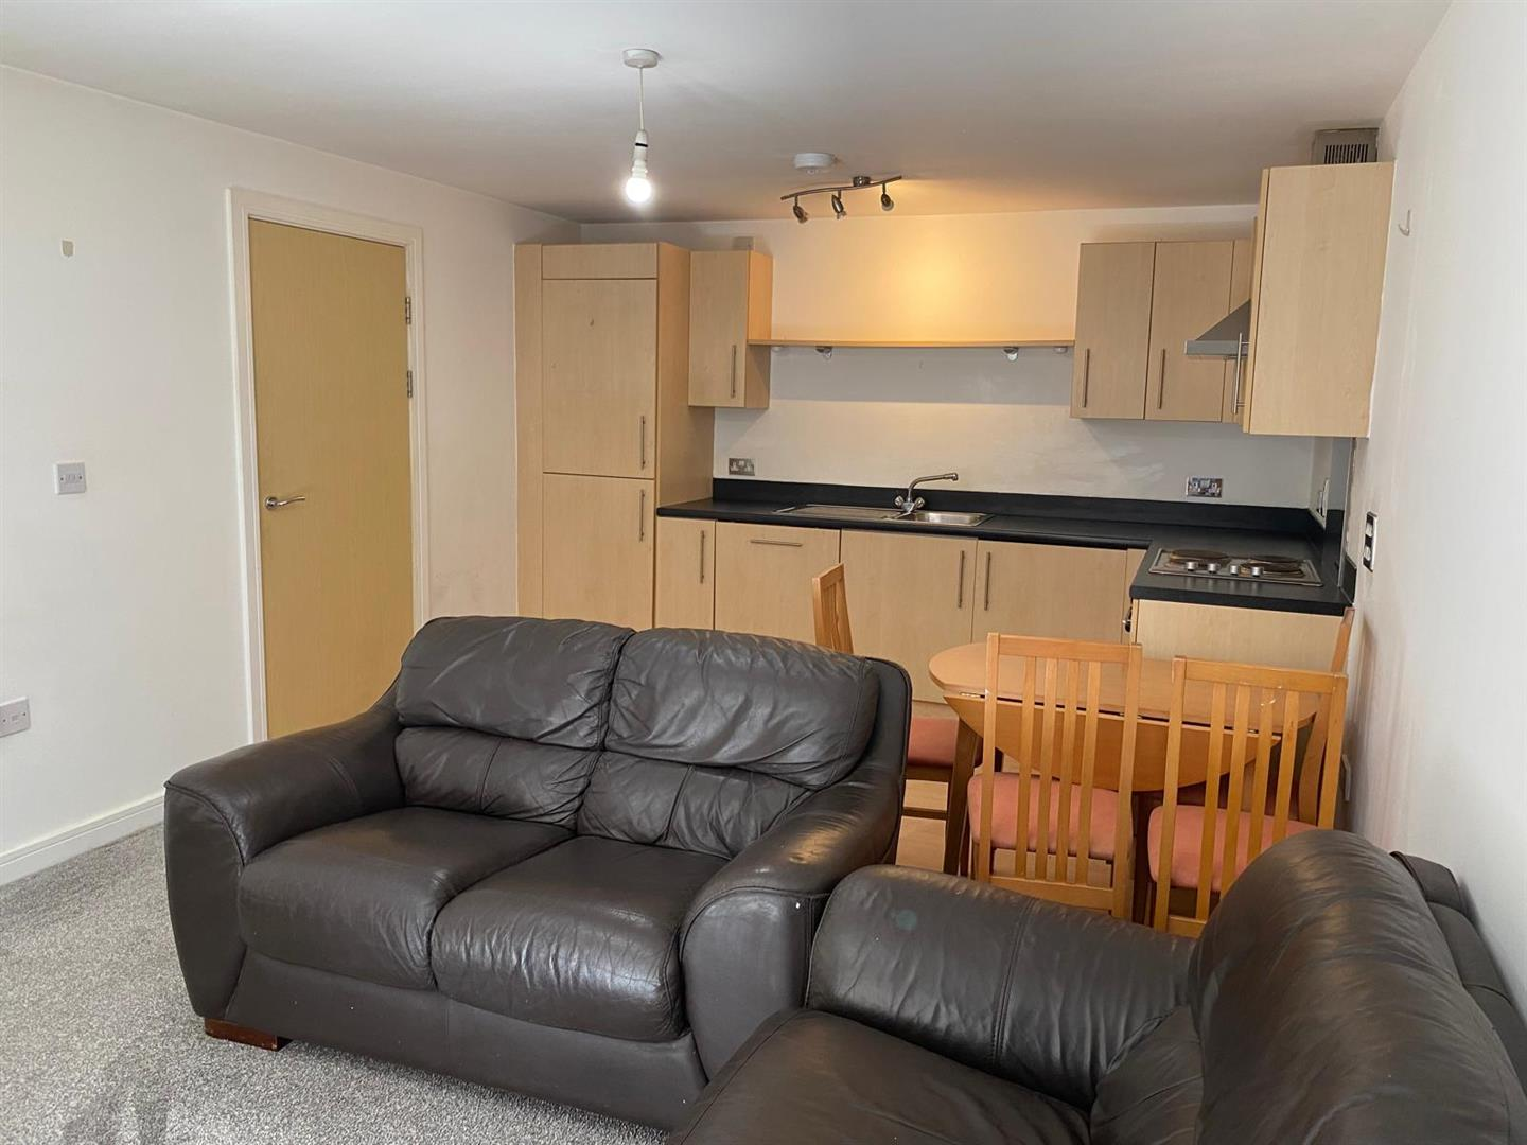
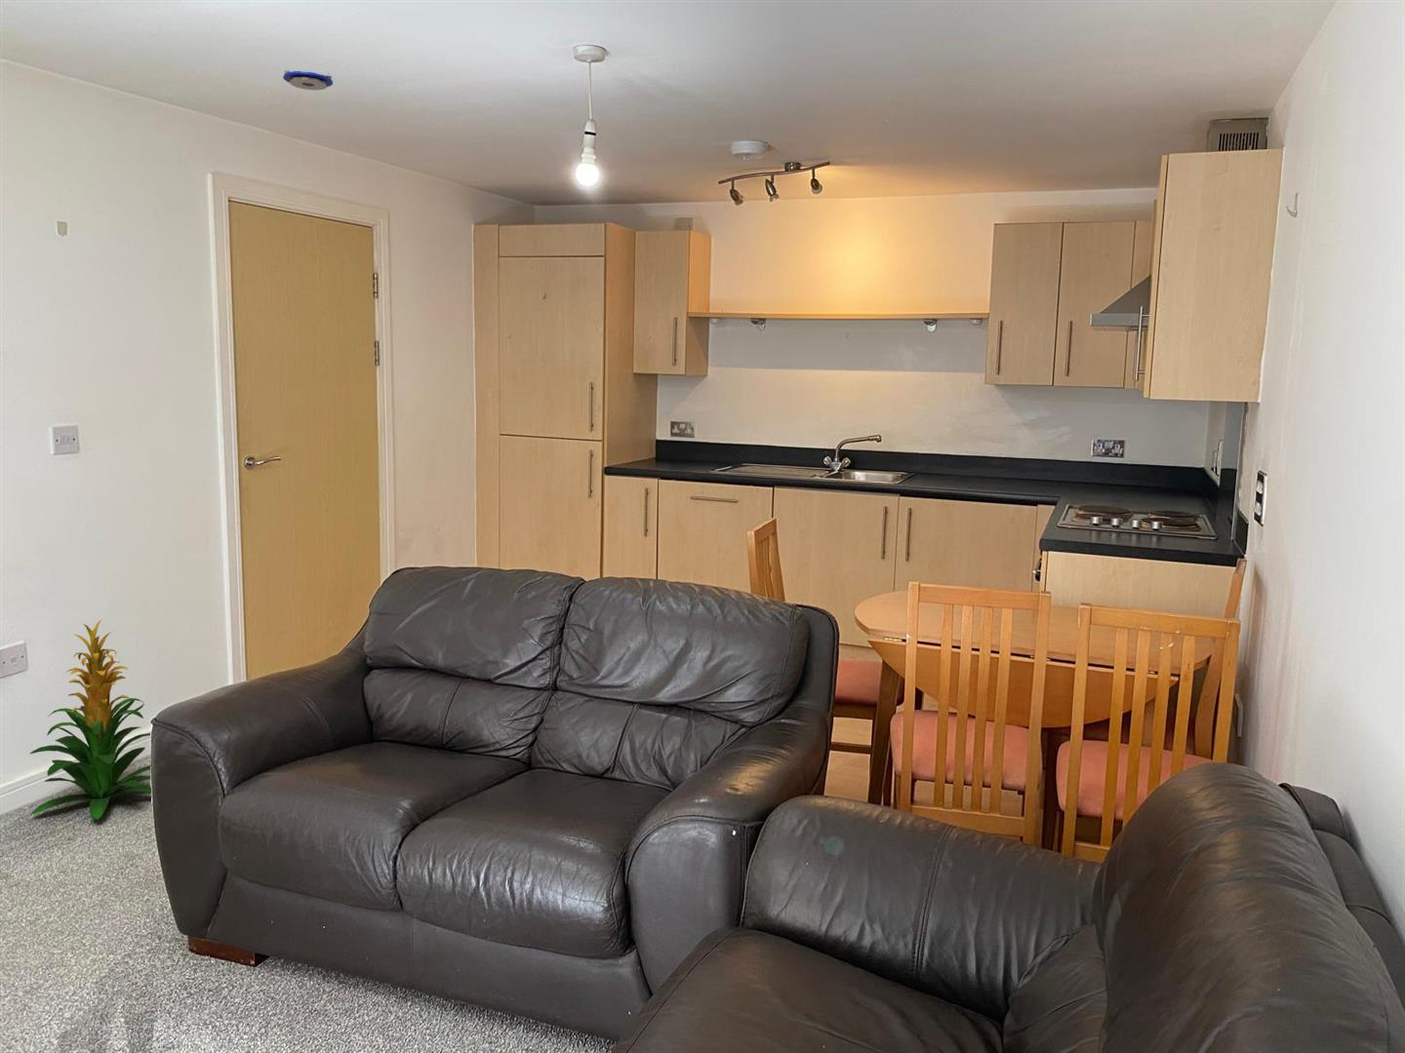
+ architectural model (308, 77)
+ indoor plant (97, 711)
